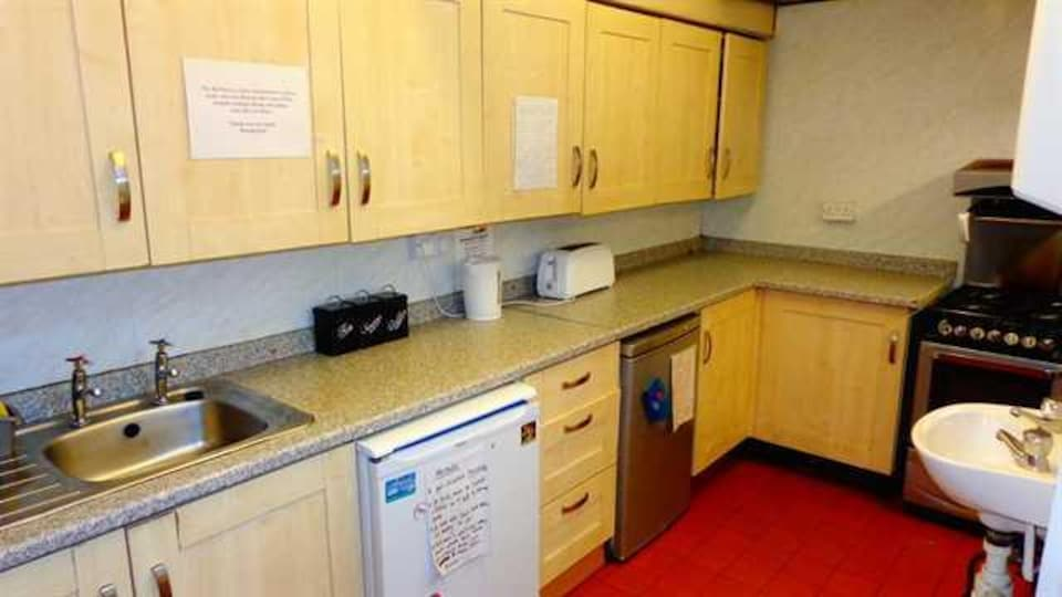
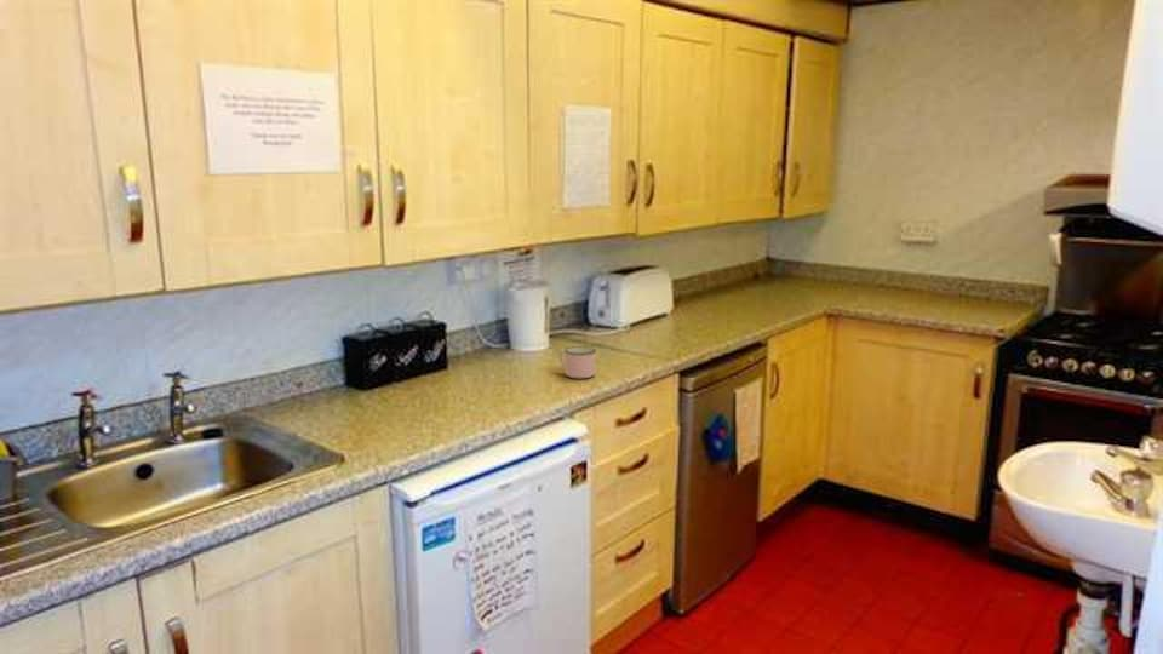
+ mug (575, 361)
